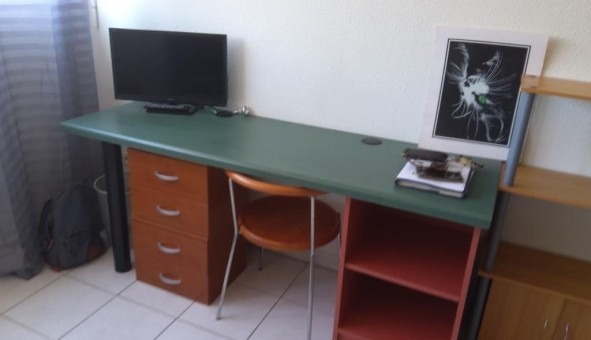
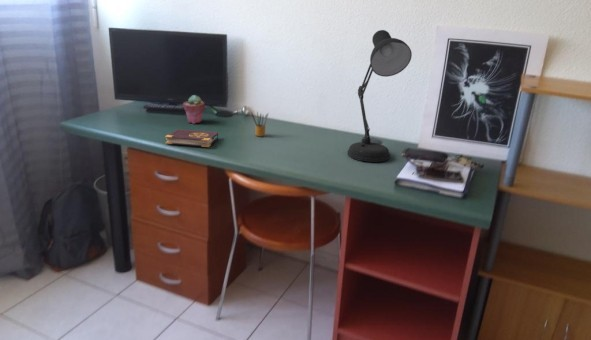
+ book (192, 137)
+ desk lamp (364, 91)
+ pencil box (259, 123)
+ potted succulent (194, 108)
